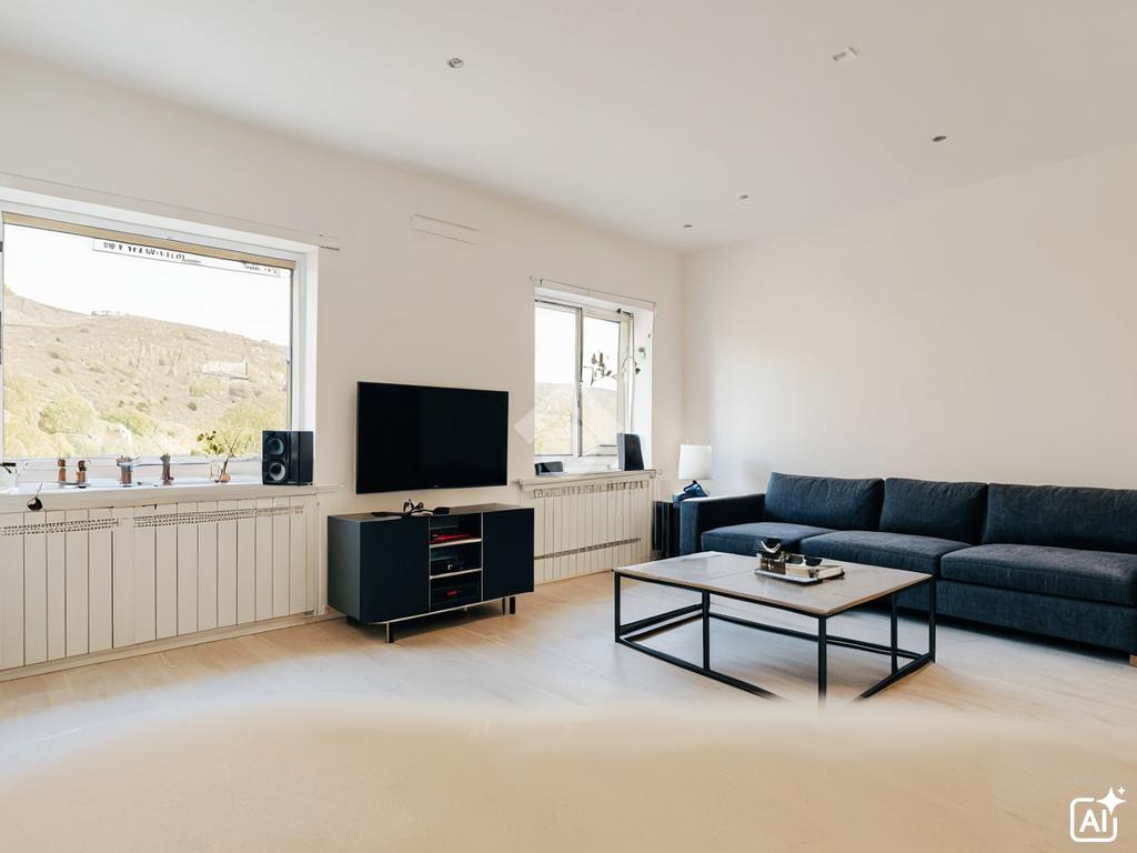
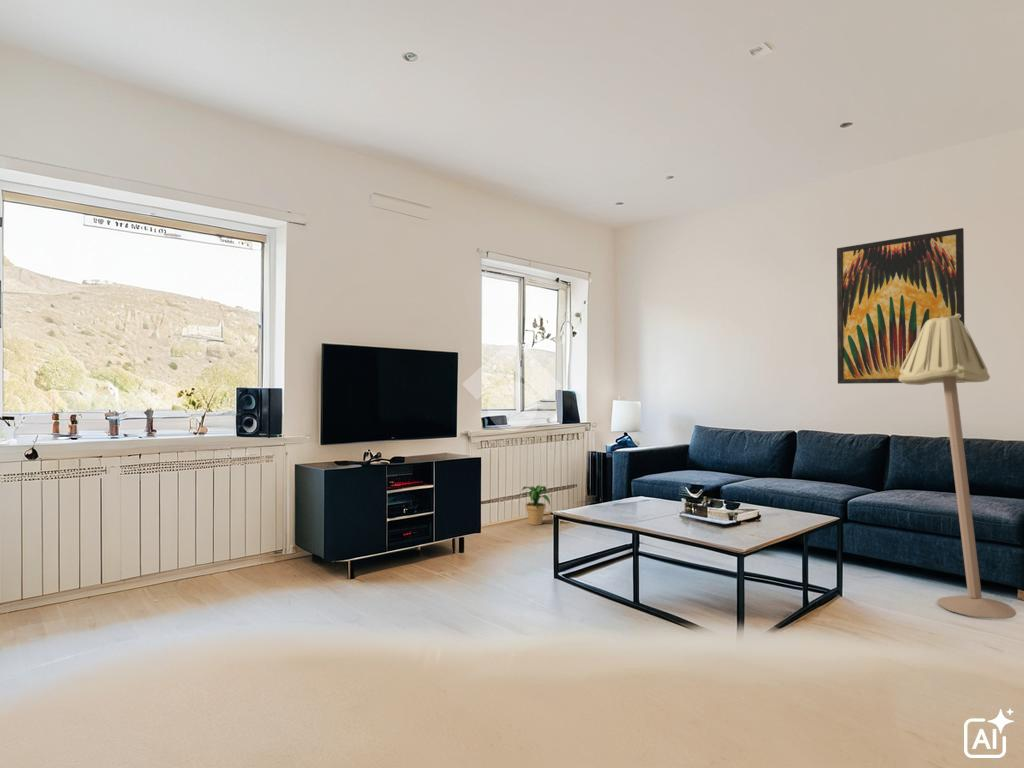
+ potted plant (535, 505)
+ floor lamp (954, 459)
+ wall art (896, 310)
